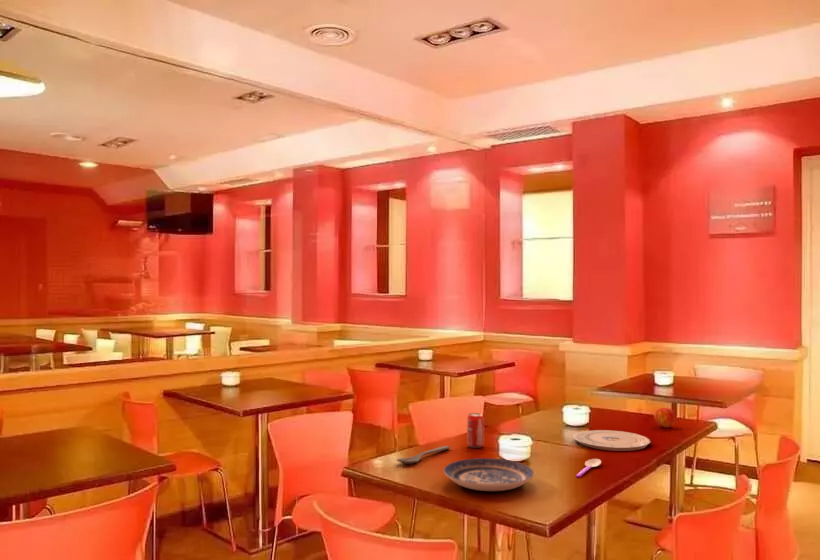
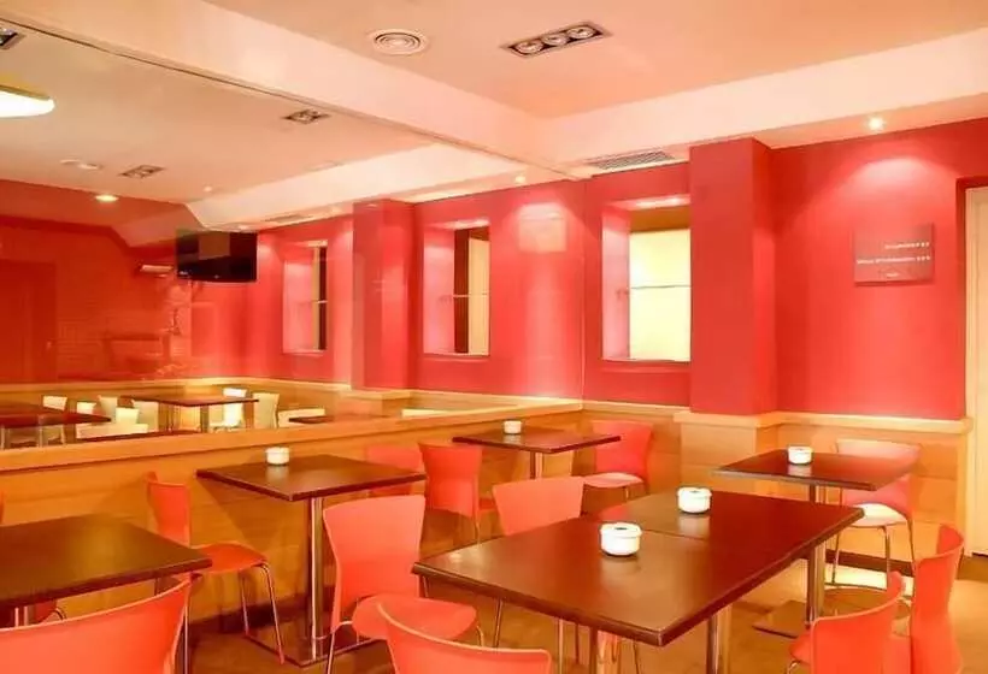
- apple (664, 417)
- beverage can (475, 430)
- spoon (425, 453)
- spoon (587, 467)
- plate (611, 440)
- plate (488, 477)
